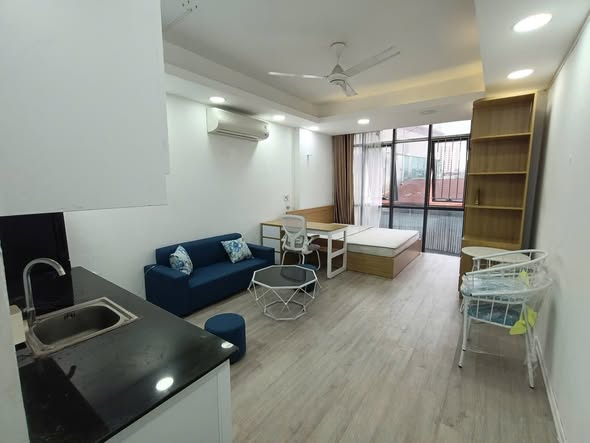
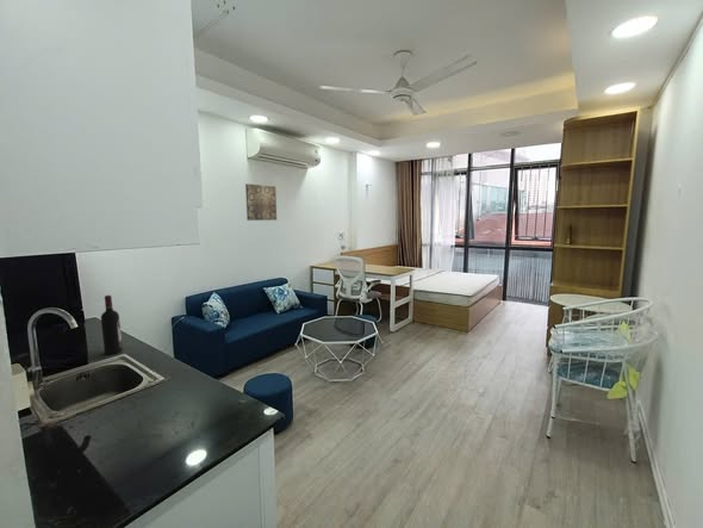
+ wine bottle (111, 323)
+ wall art (261, 203)
